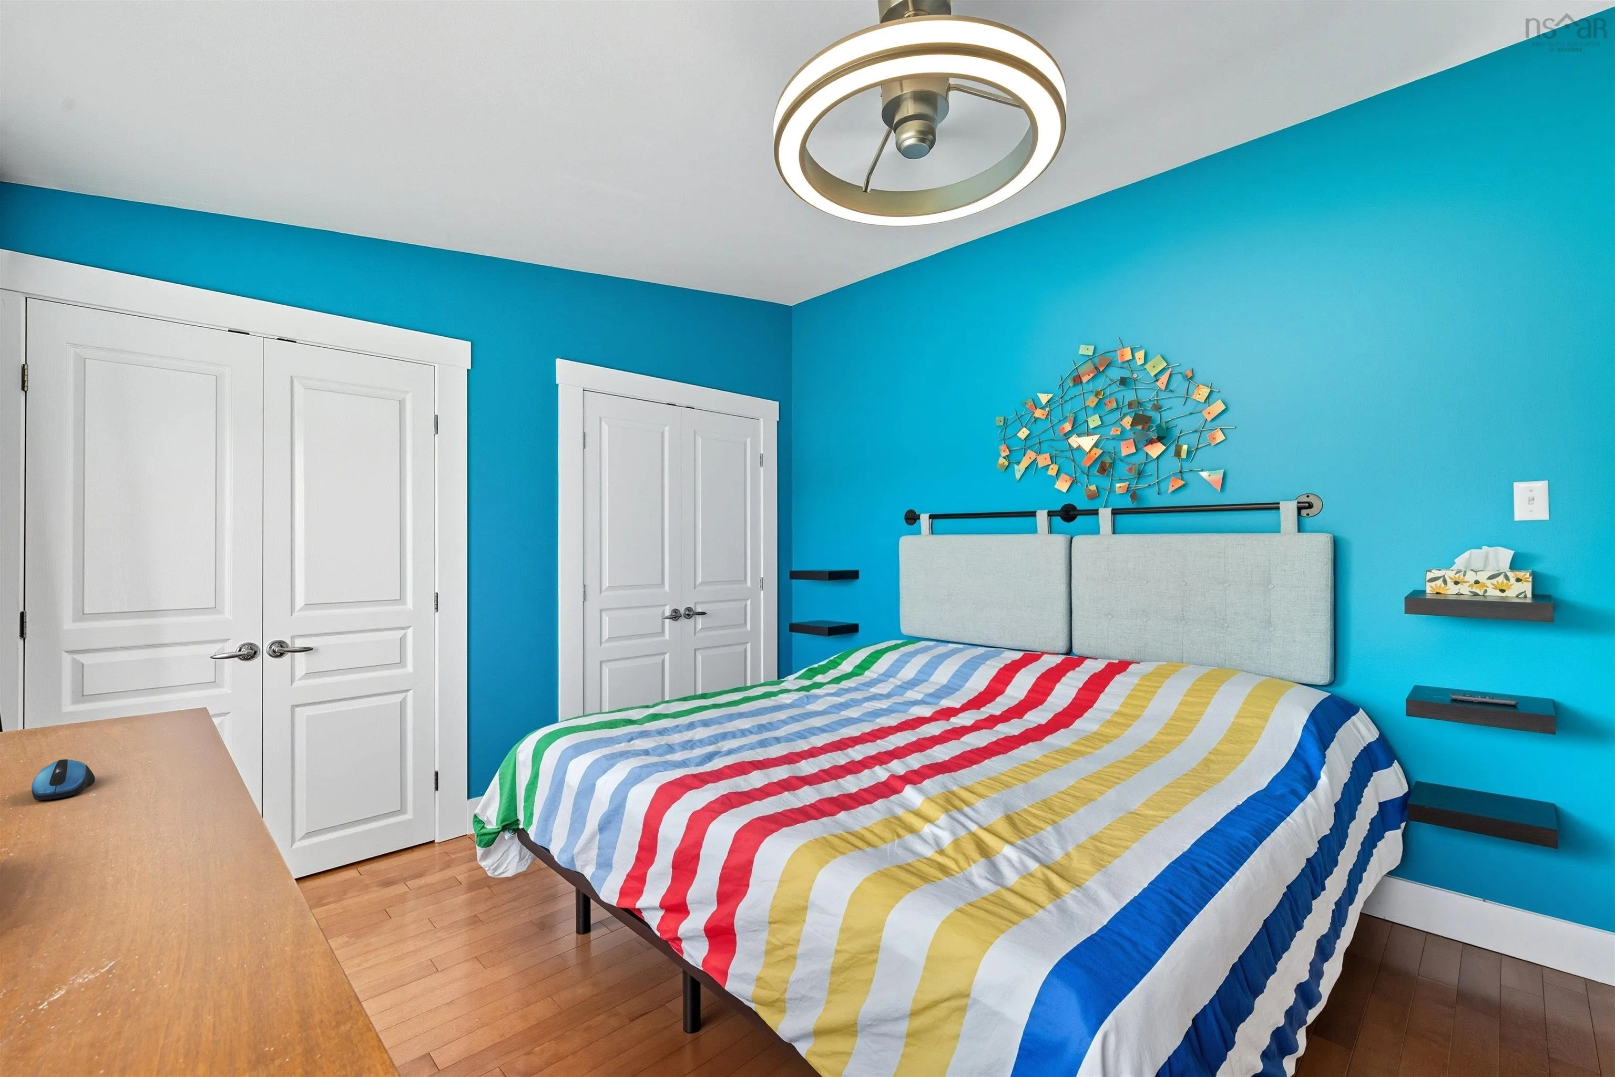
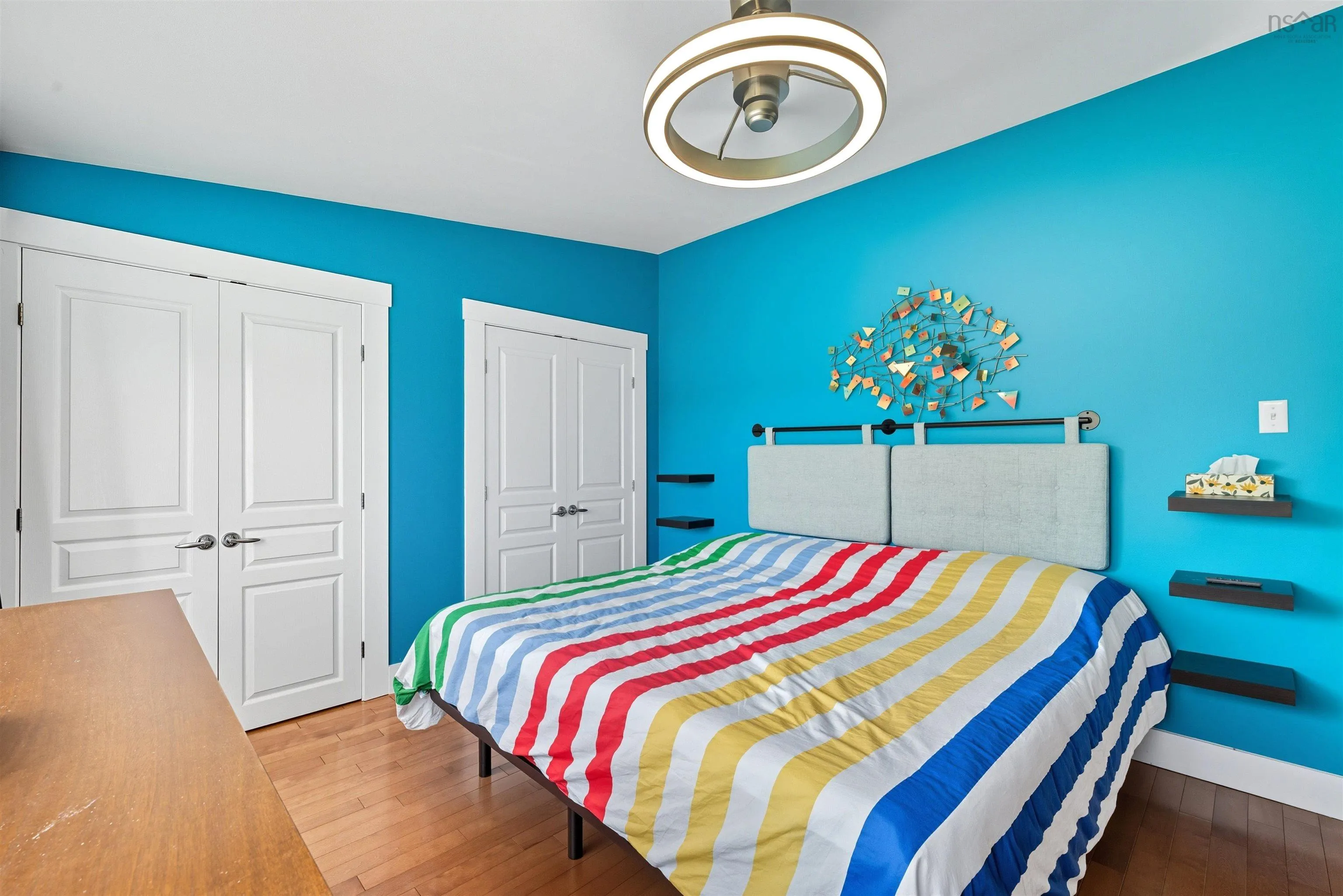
- computer mouse (64, 775)
